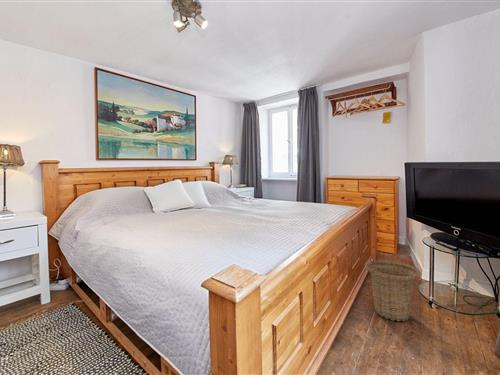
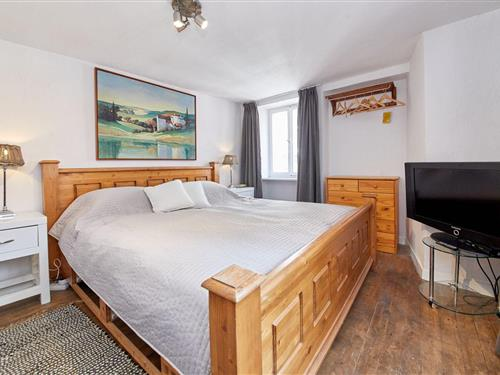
- basket (391, 290)
